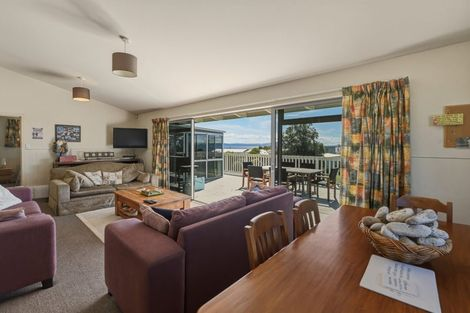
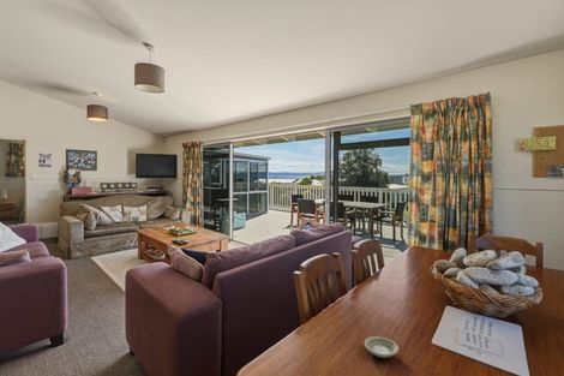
+ saucer (380, 348)
